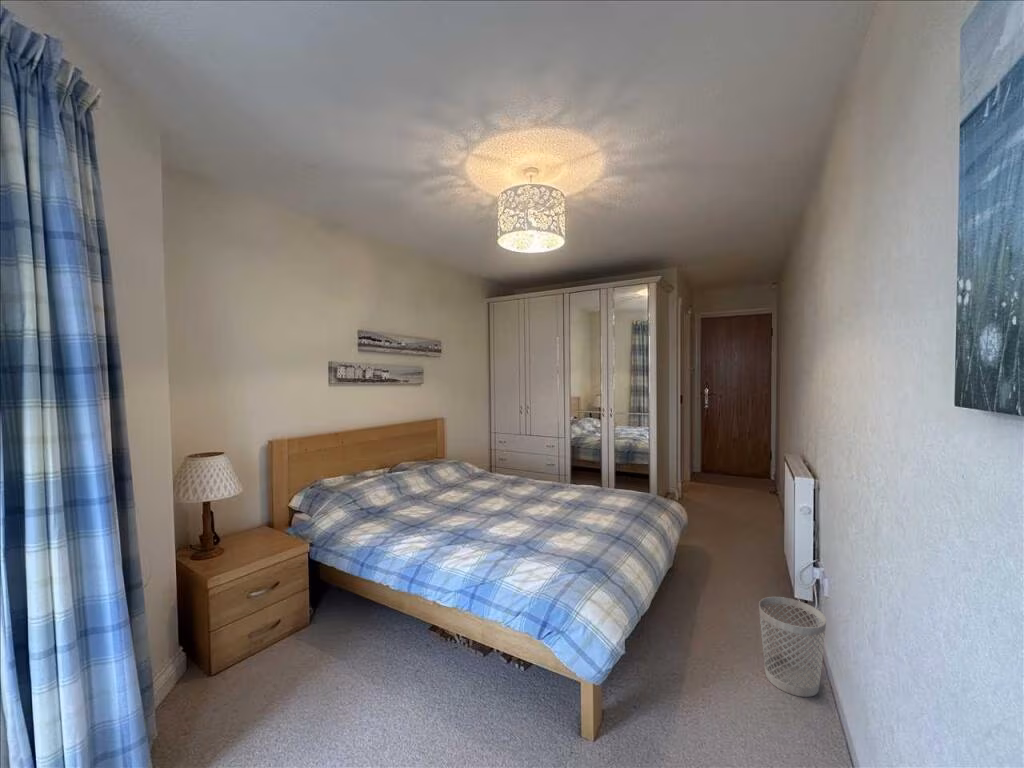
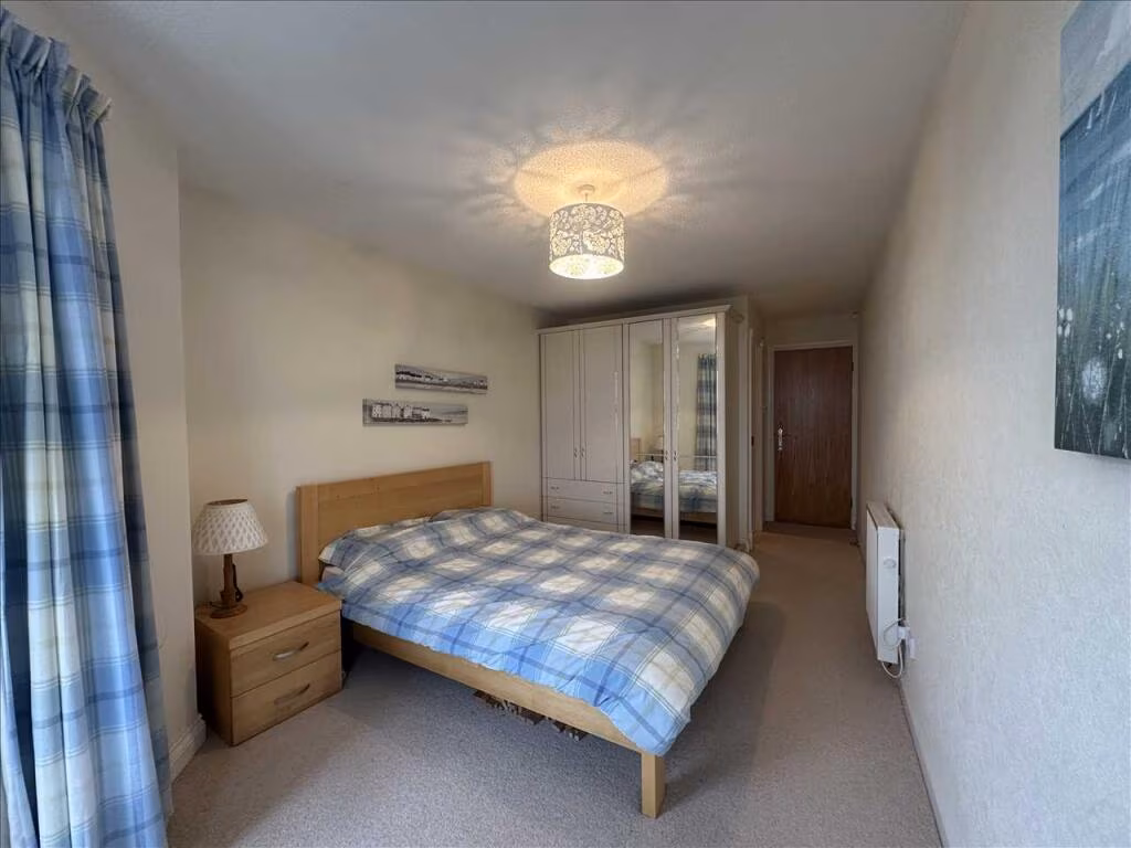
- wastebasket (791, 646)
